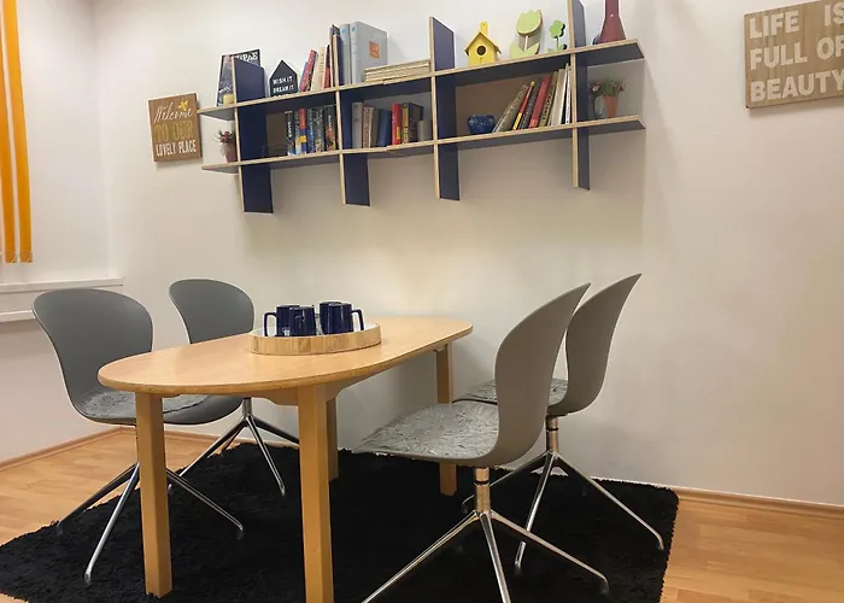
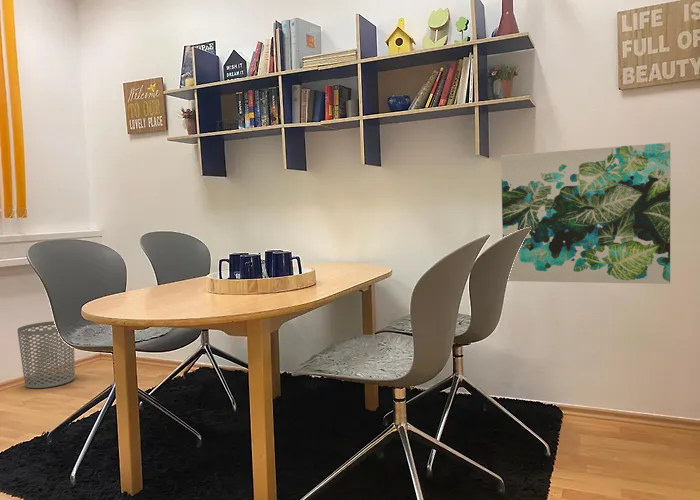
+ wall art (581, 216)
+ waste bin (48, 354)
